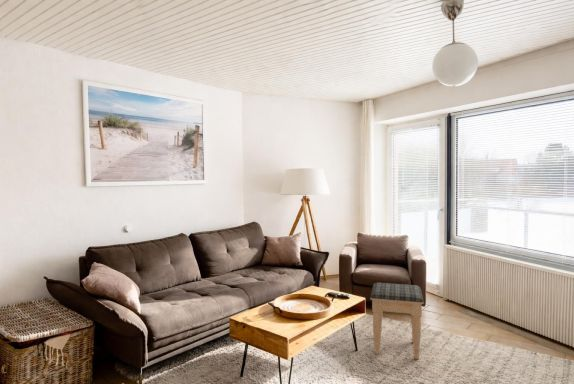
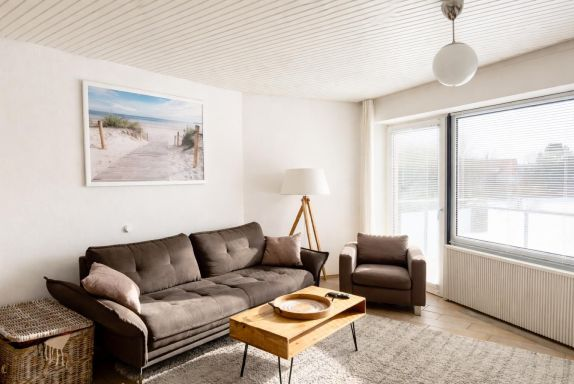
- footstool (396, 312)
